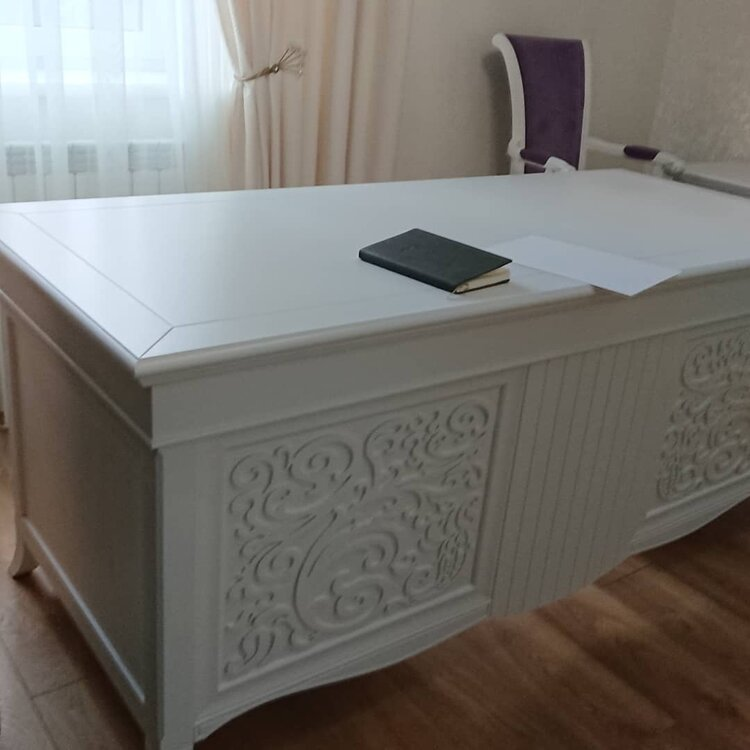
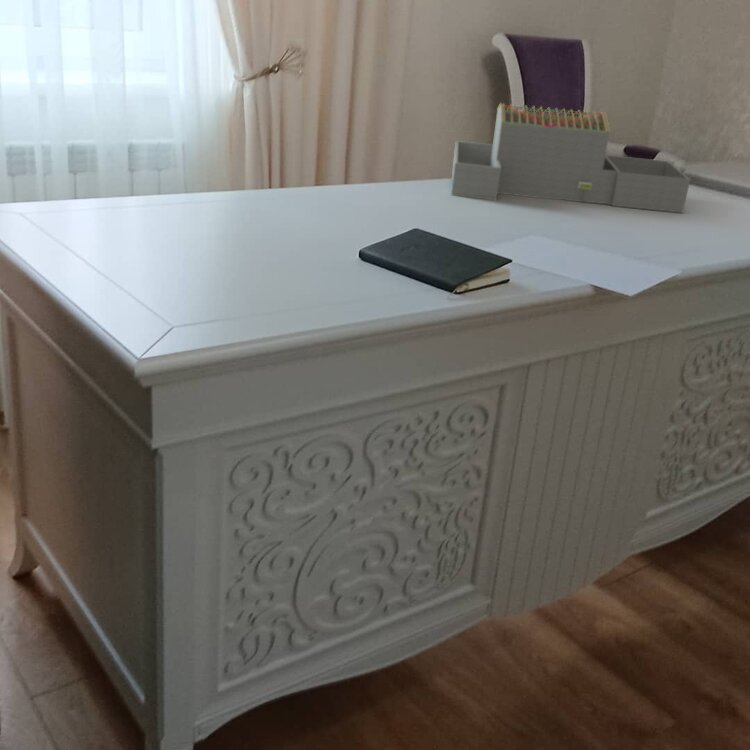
+ architectural model (569, 154)
